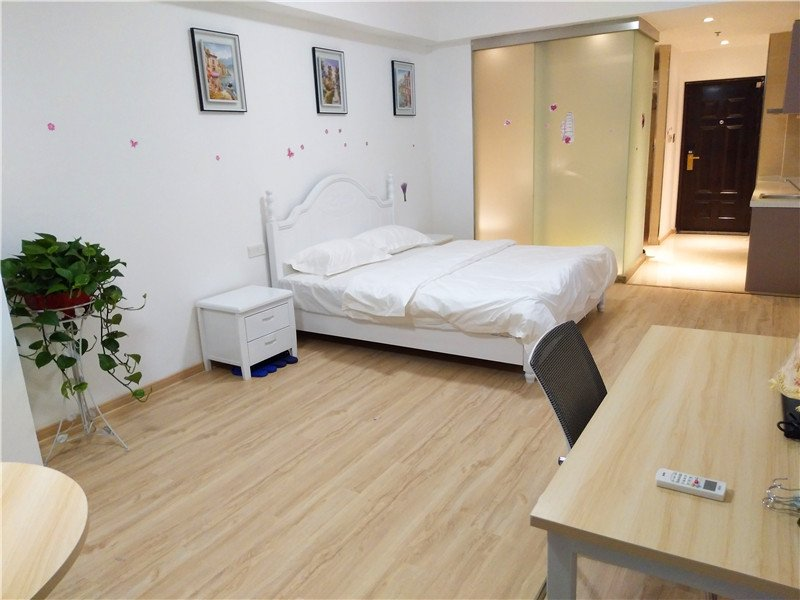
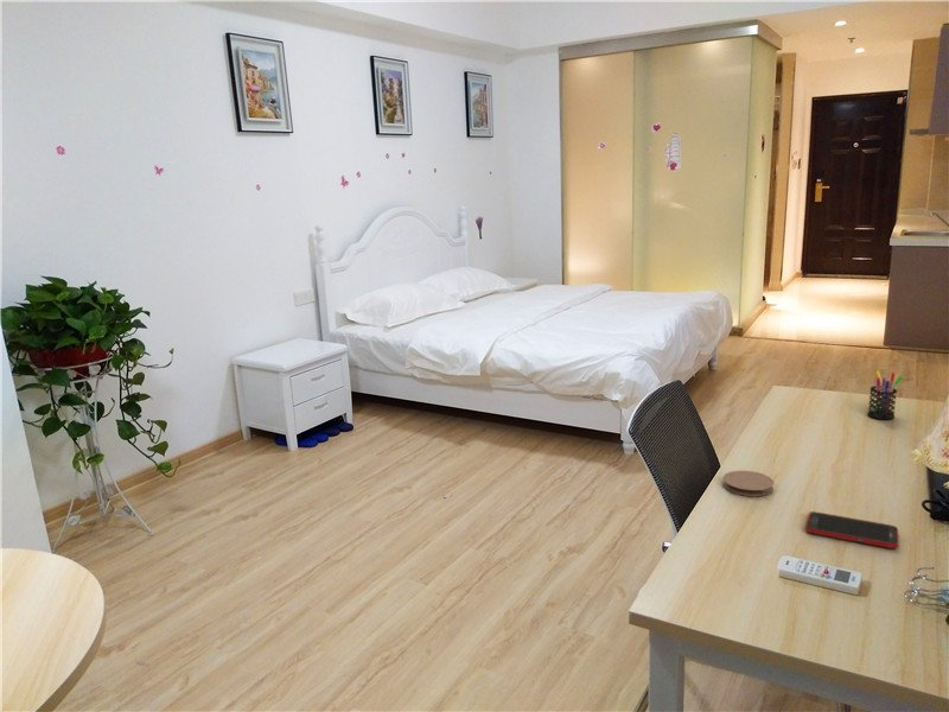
+ cell phone (851, 529)
+ pen holder (886, 393)
+ coaster (747, 483)
